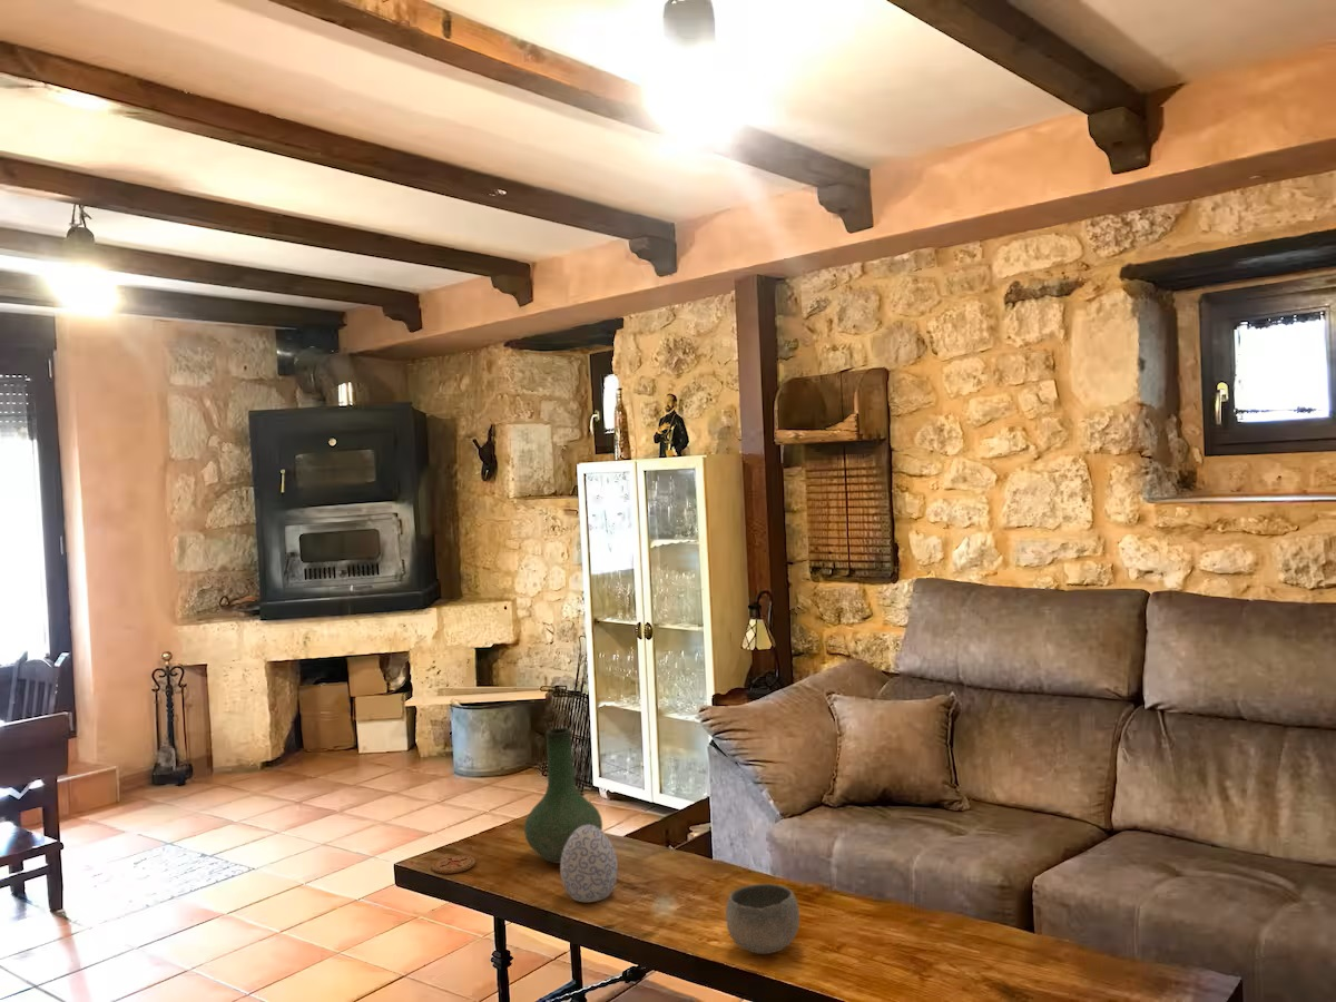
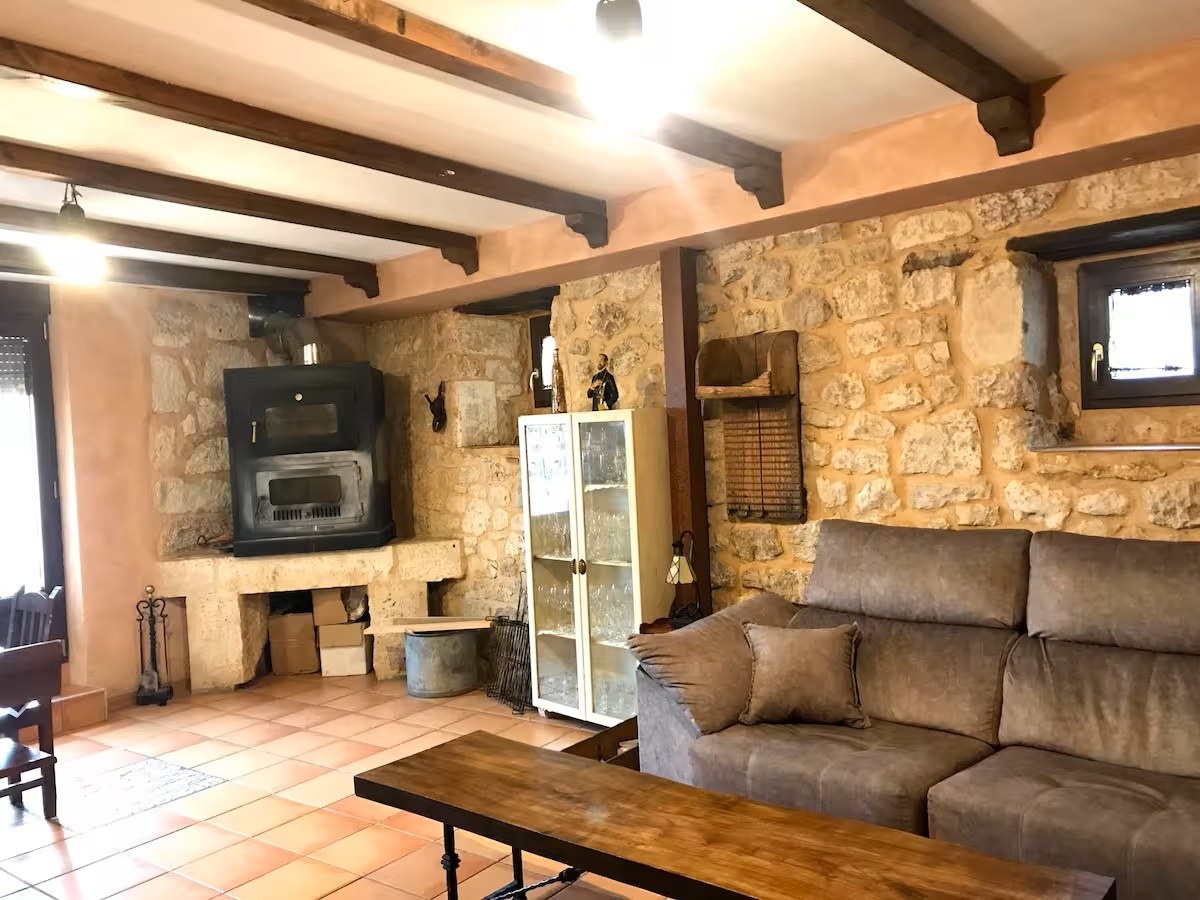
- vase (561, 793)
- coaster (453, 864)
- bowl (763, 920)
- decorative egg (588, 859)
